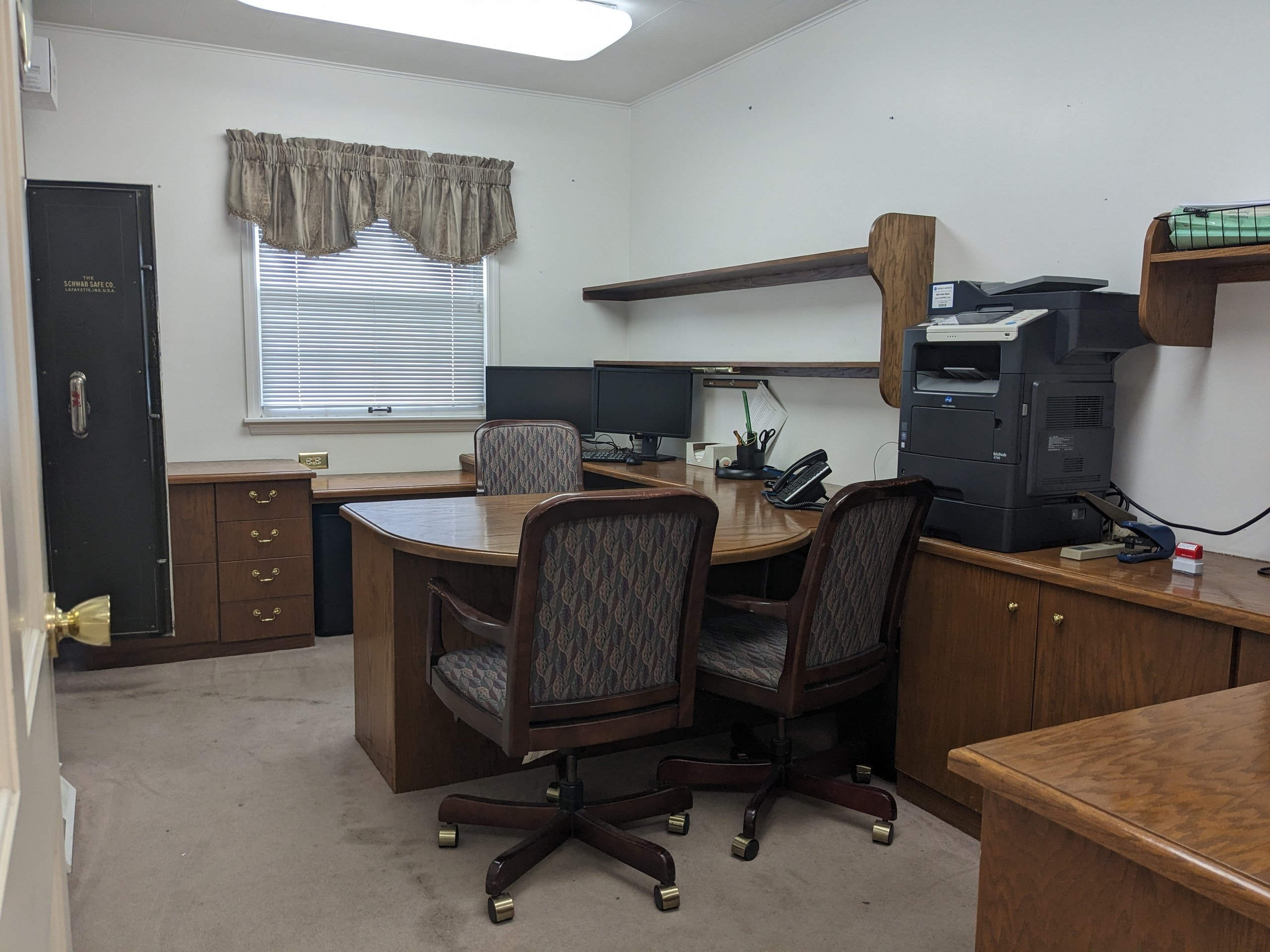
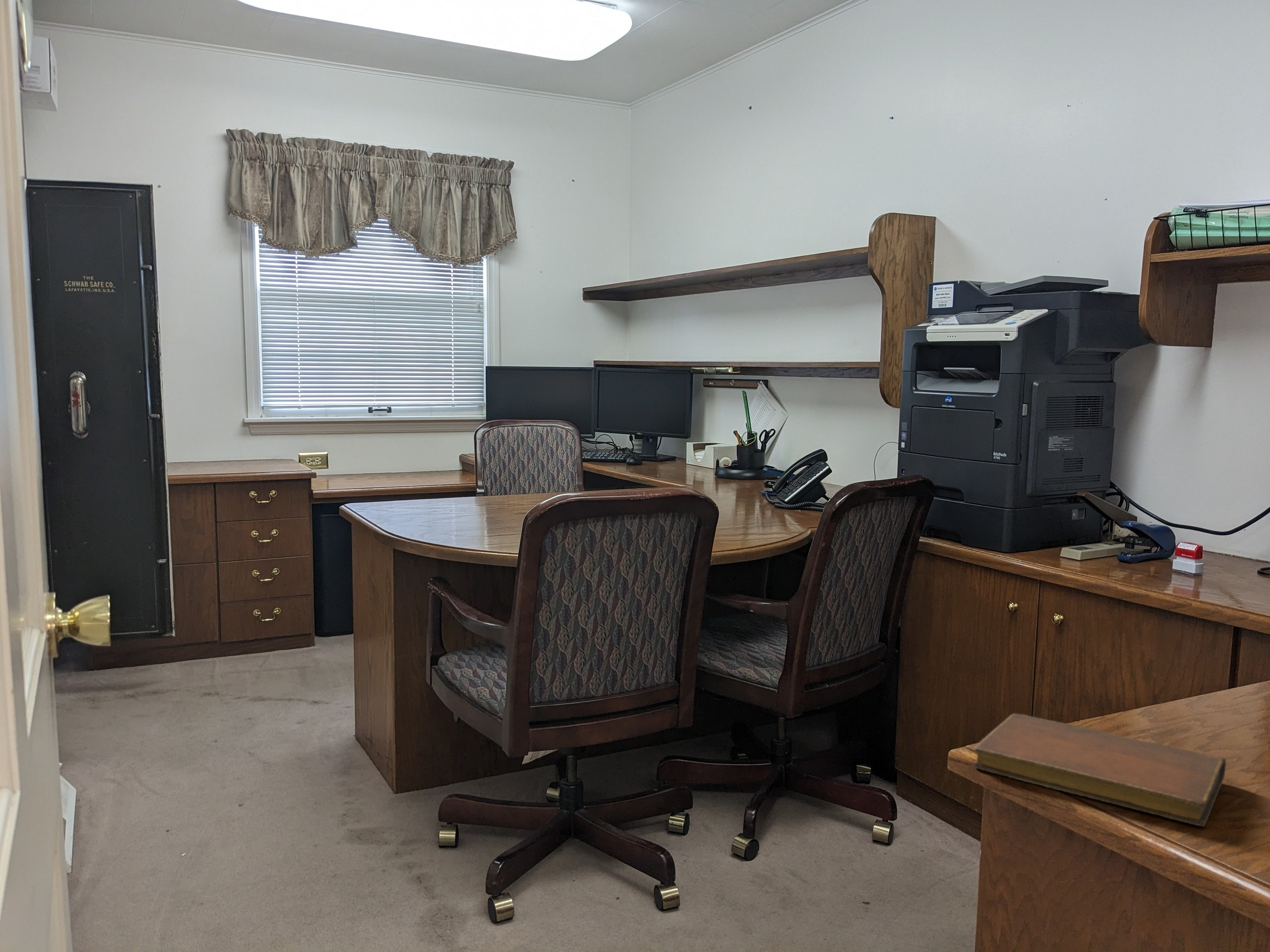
+ notebook (1098, 762)
